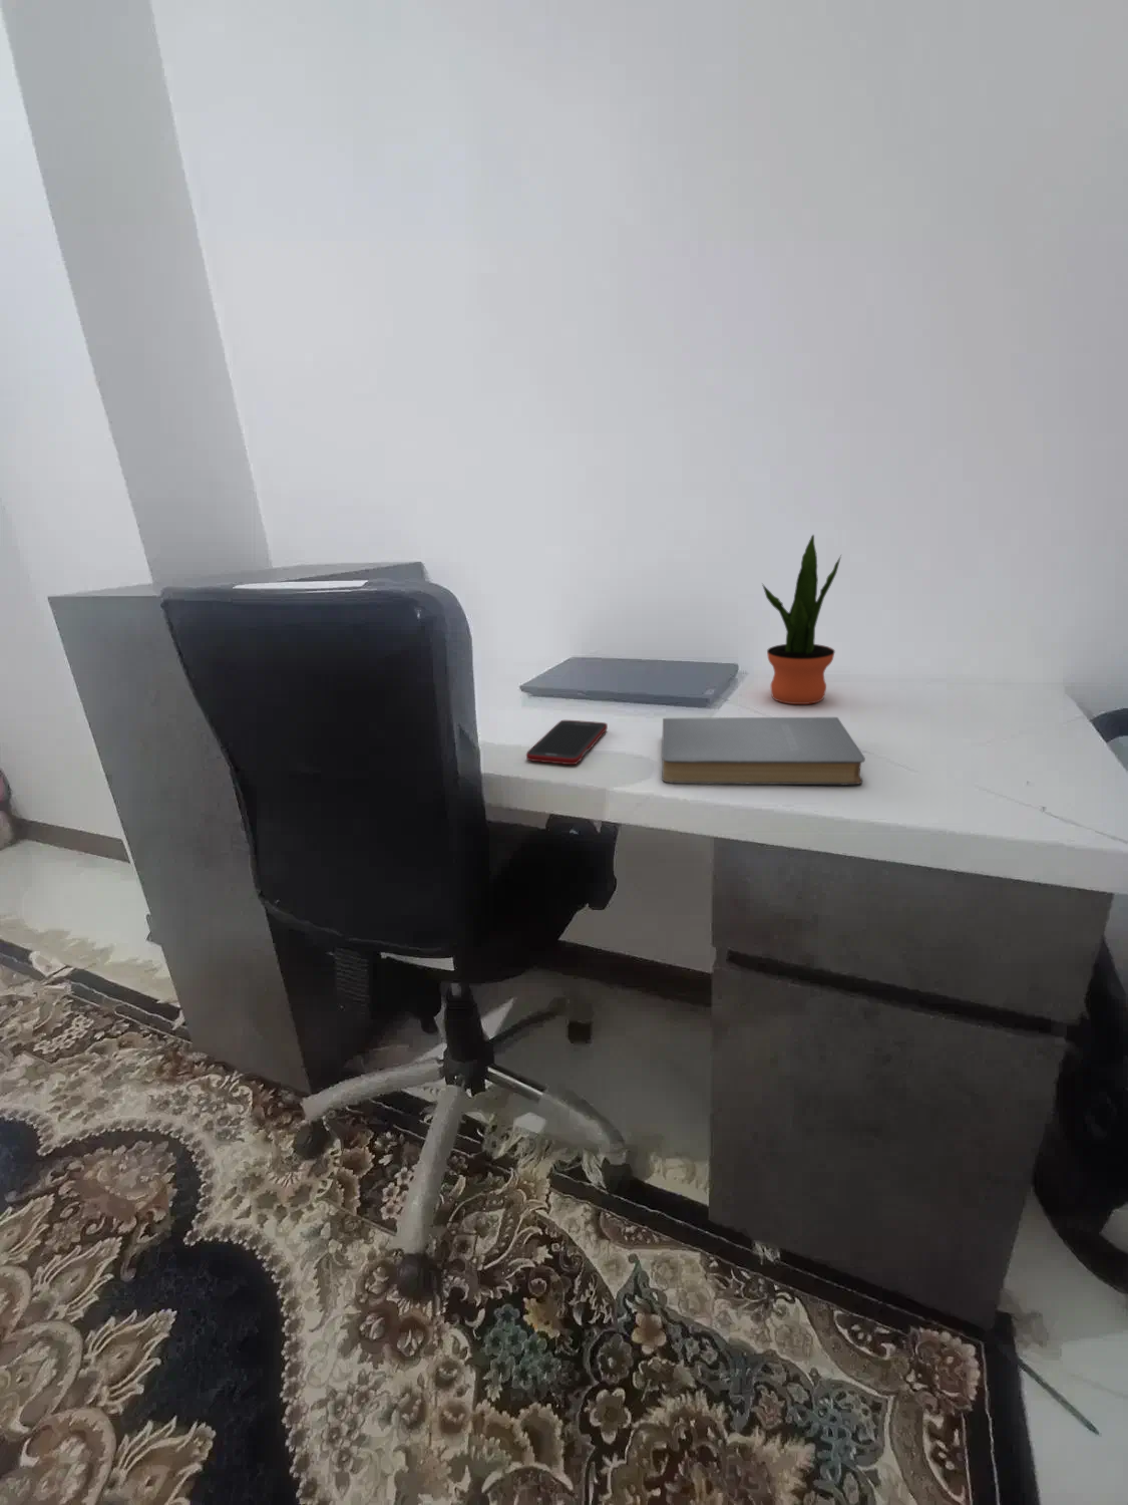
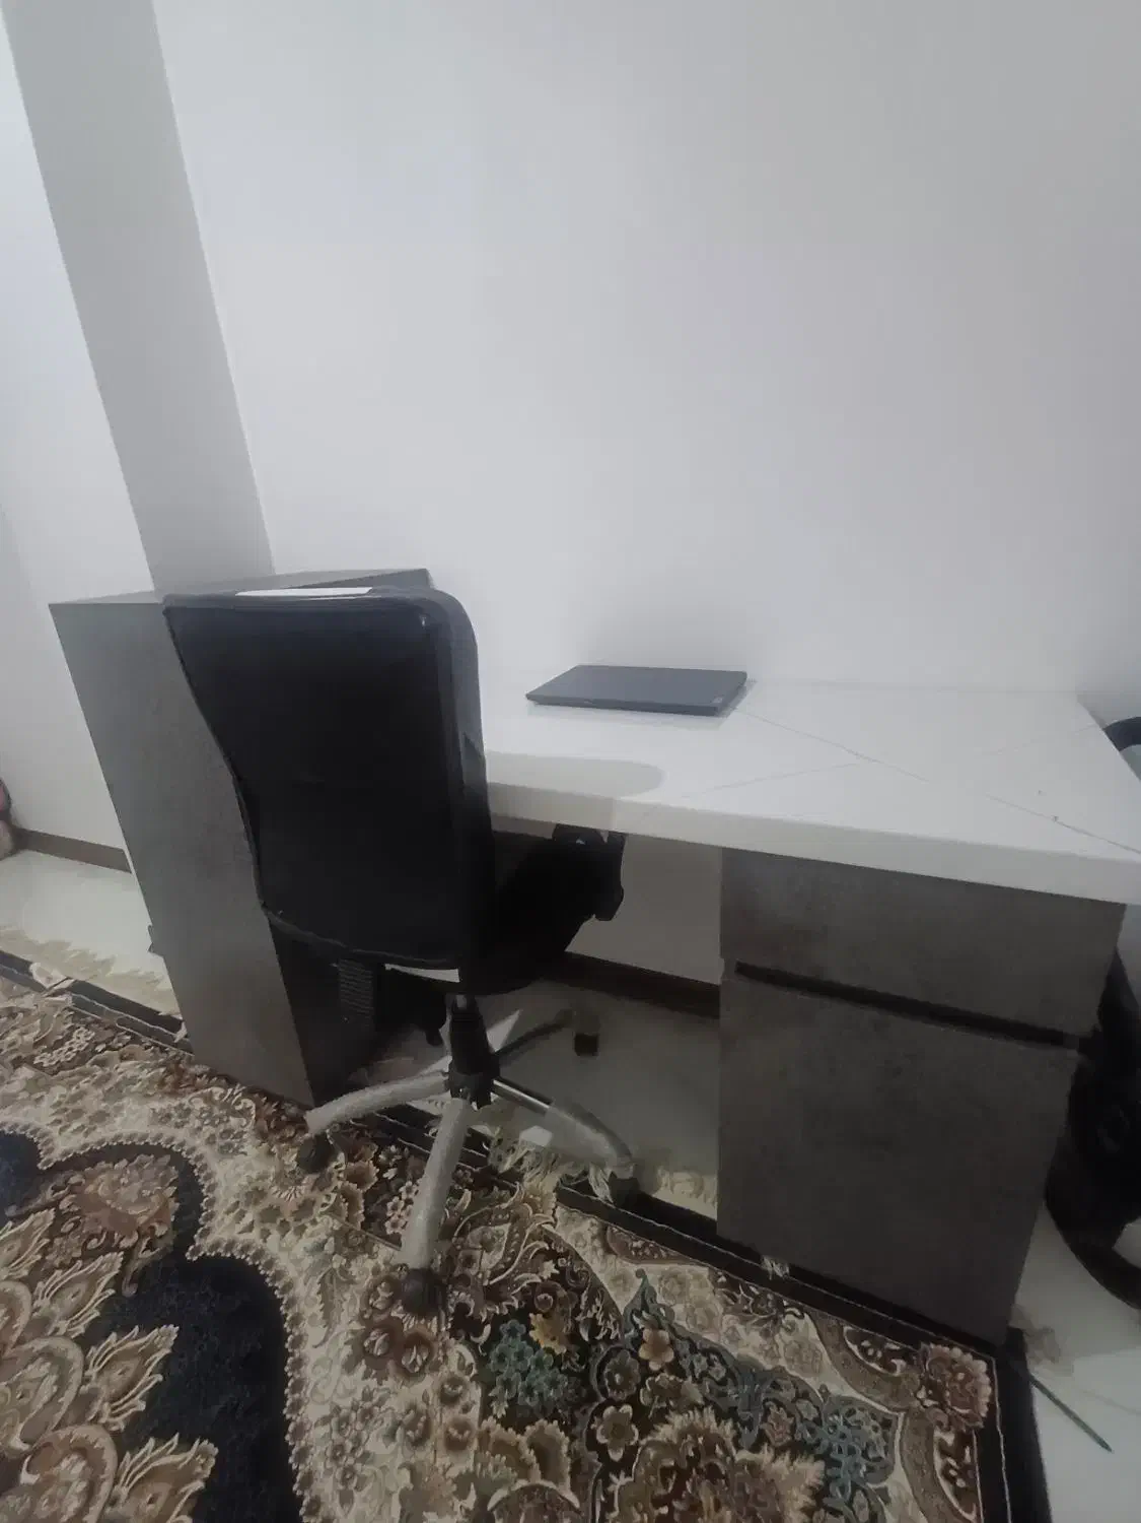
- potted plant (800, 619)
- cell phone (569, 741)
- book (754, 748)
